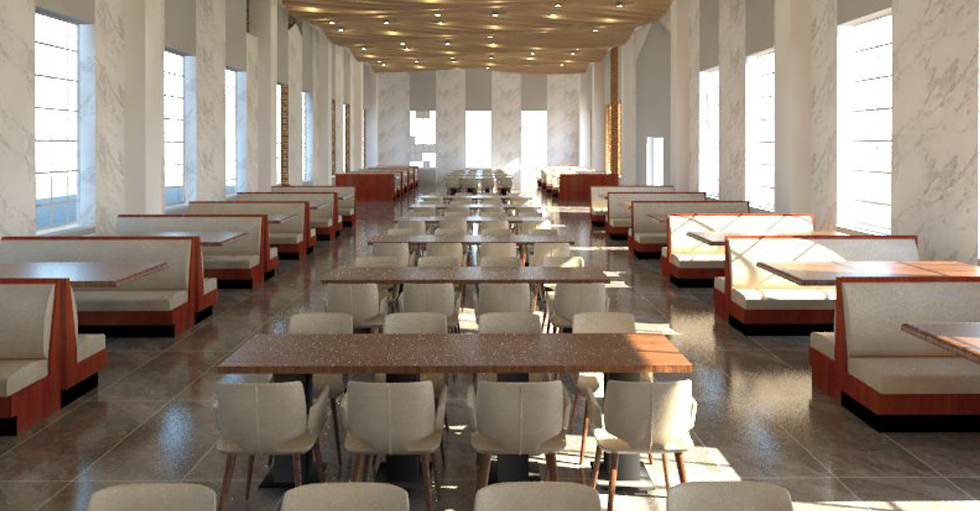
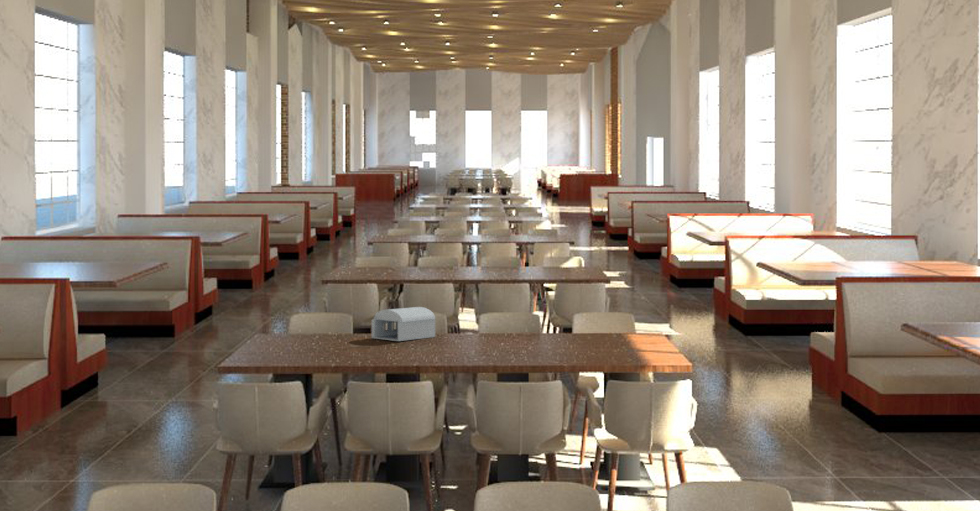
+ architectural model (403, 322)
